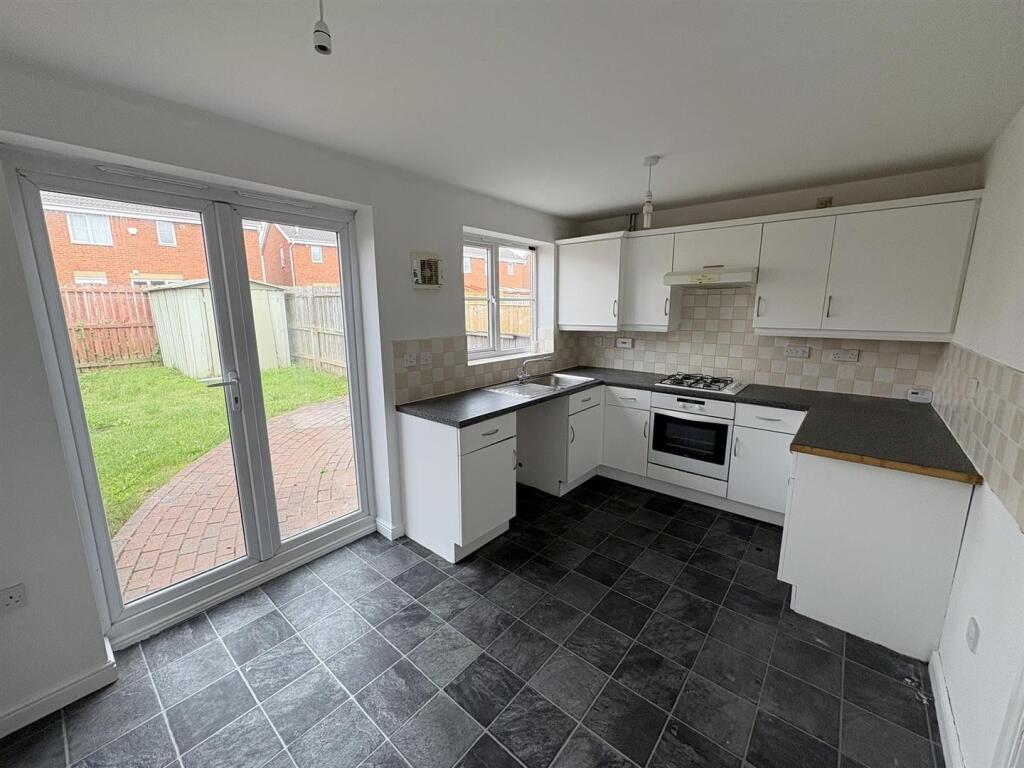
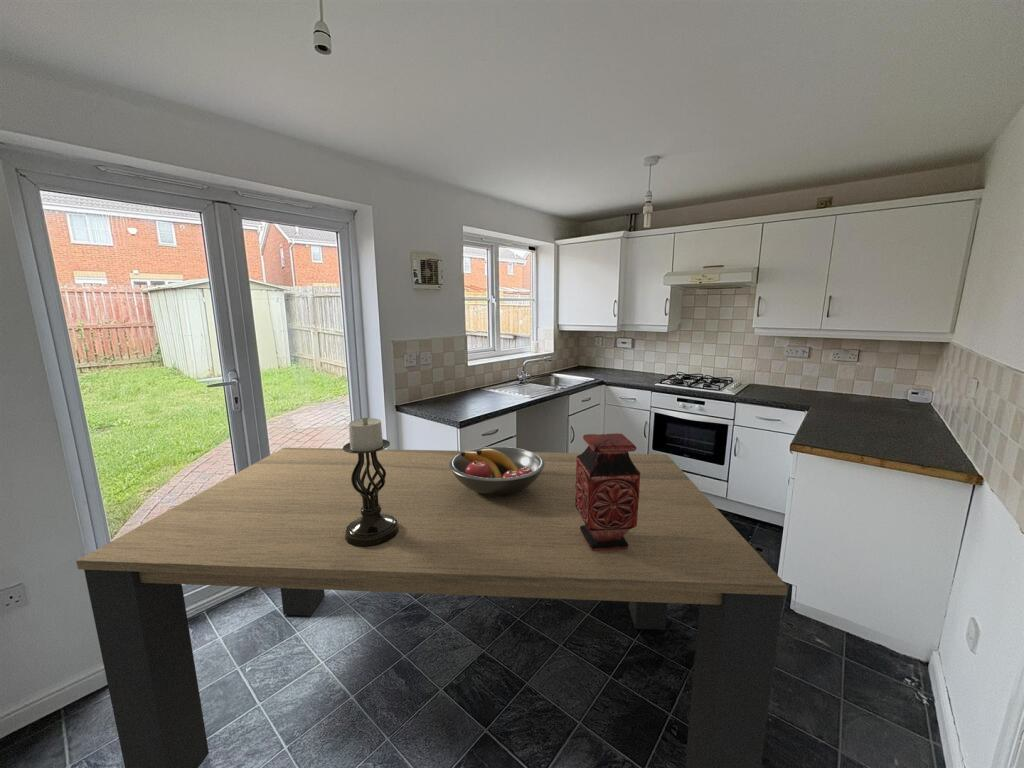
+ dining table (453, 592)
+ fruit bowl (497, 470)
+ candle holder (368, 475)
+ vase (605, 489)
